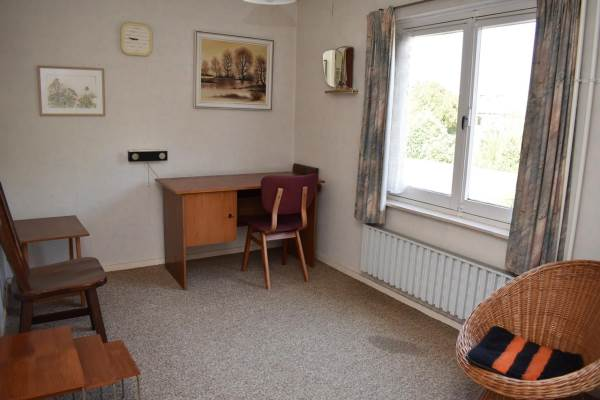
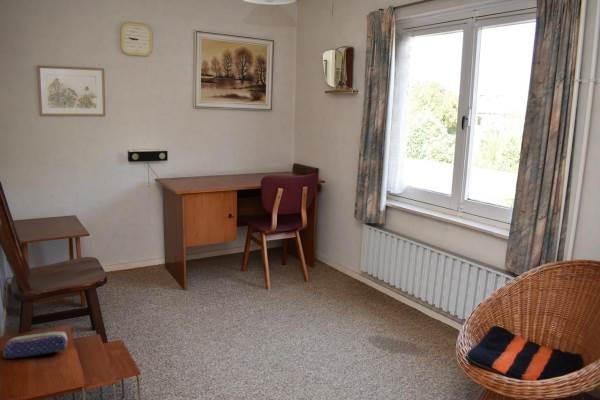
+ pencil case (36, 343)
